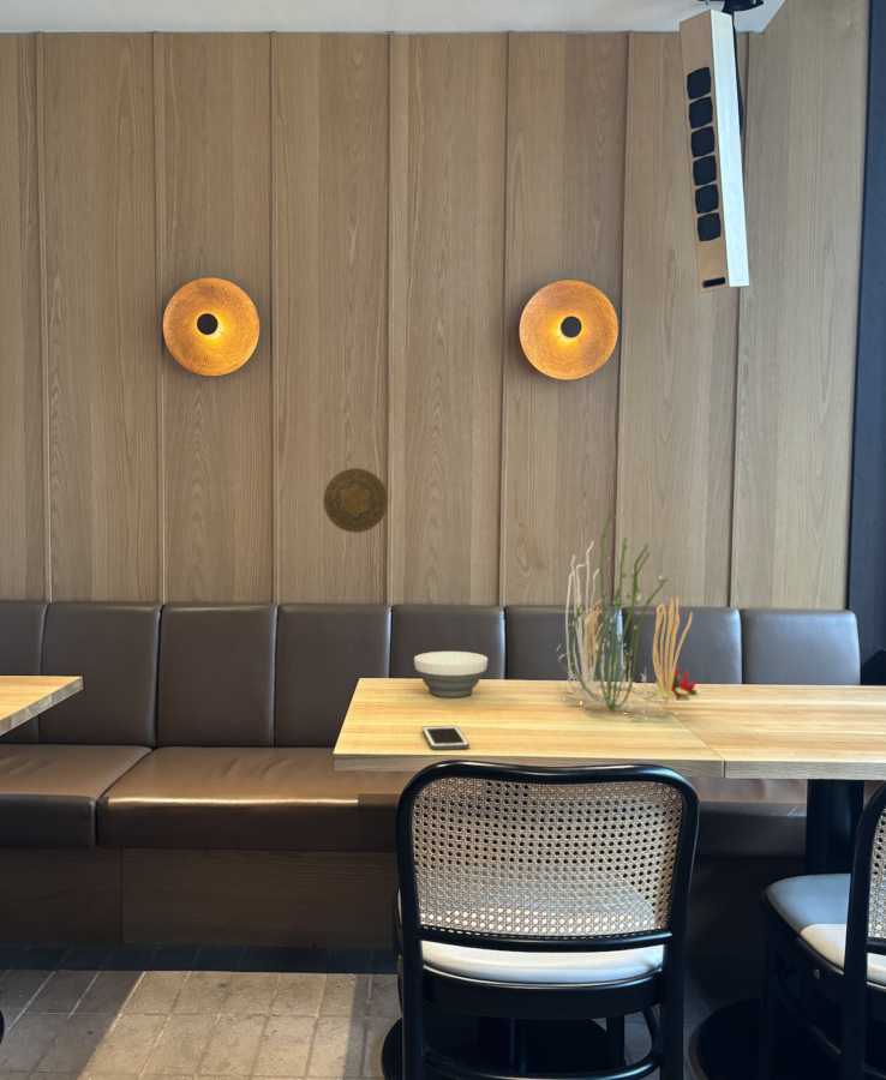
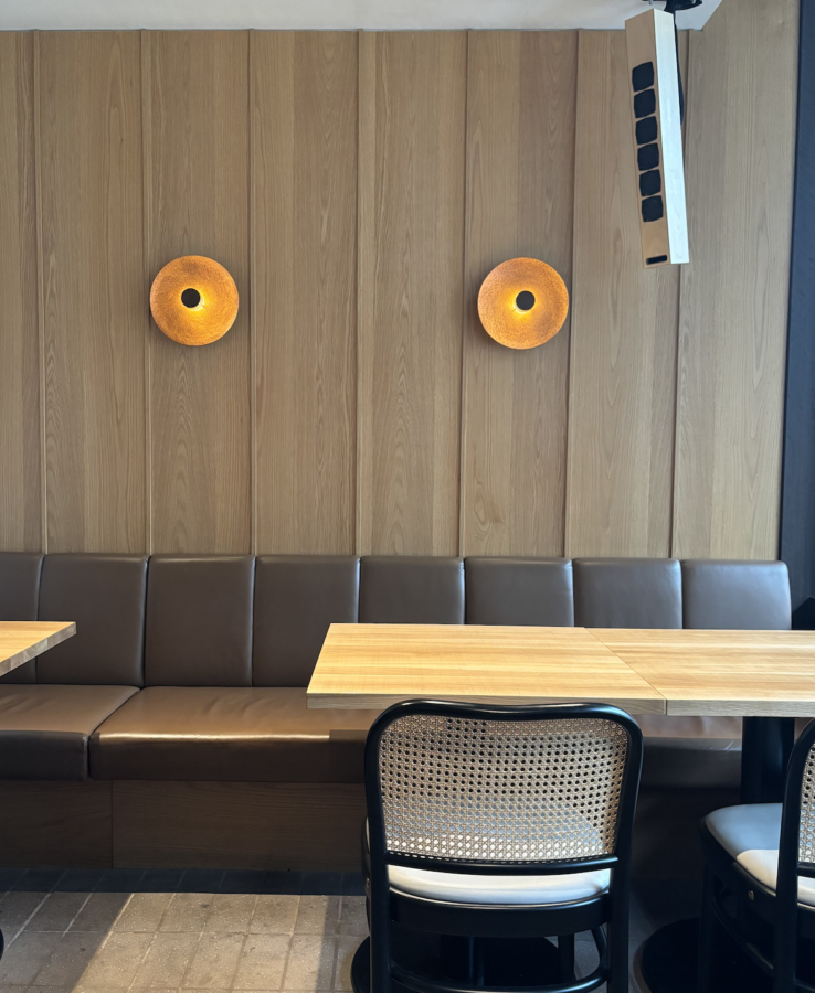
- cell phone (444, 737)
- plant (613, 610)
- bowl (450, 674)
- decorative plate (355, 500)
